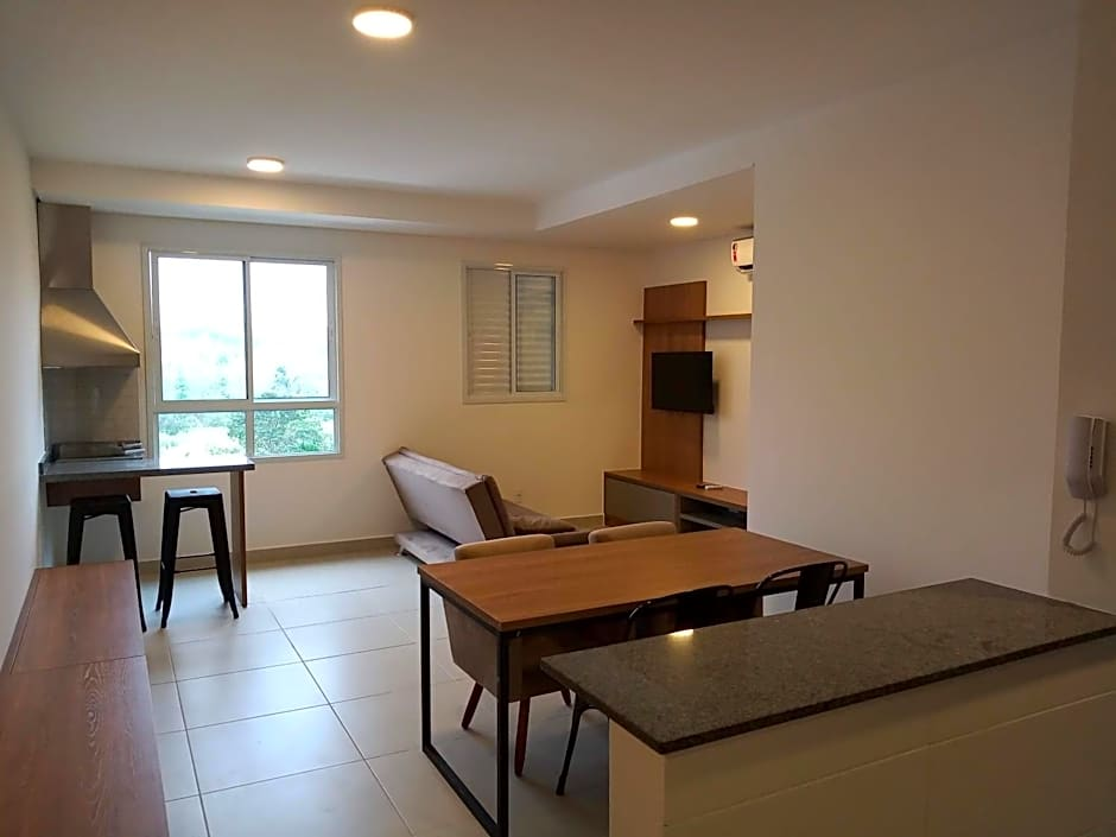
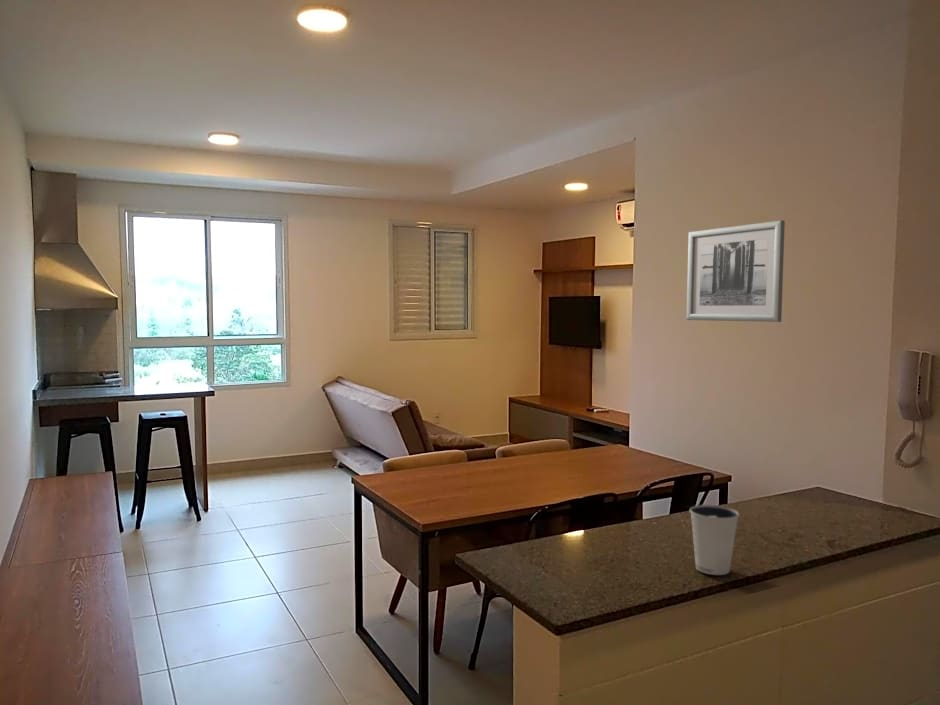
+ dixie cup (713, 540)
+ wall art (731, 273)
